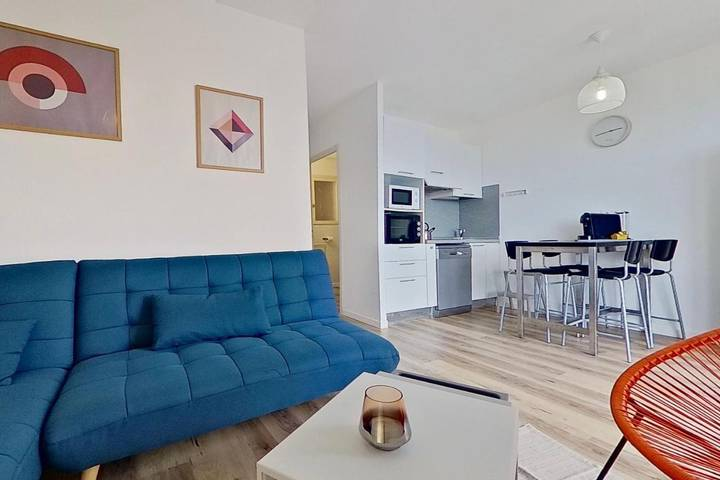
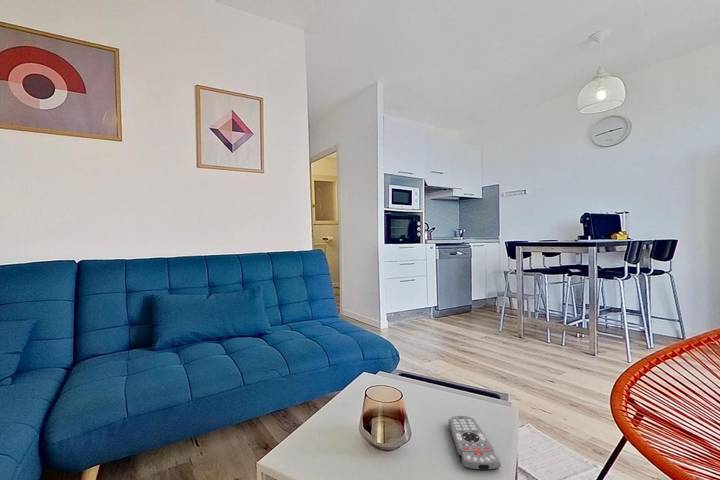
+ remote control (470, 440)
